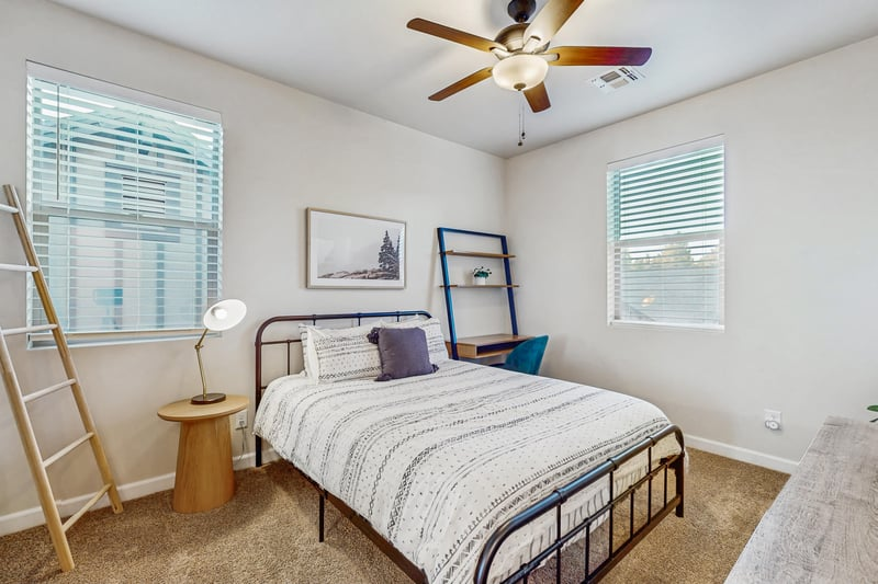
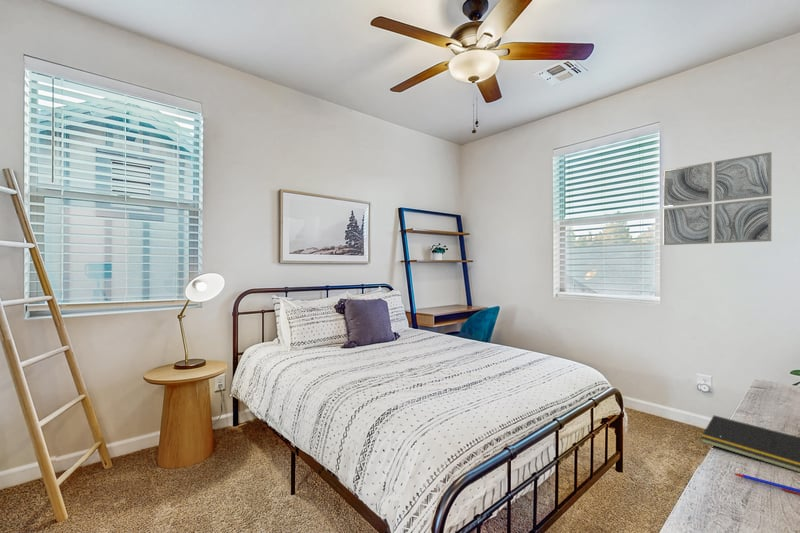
+ wall art (711, 201)
+ pen (769, 482)
+ notepad (755, 441)
